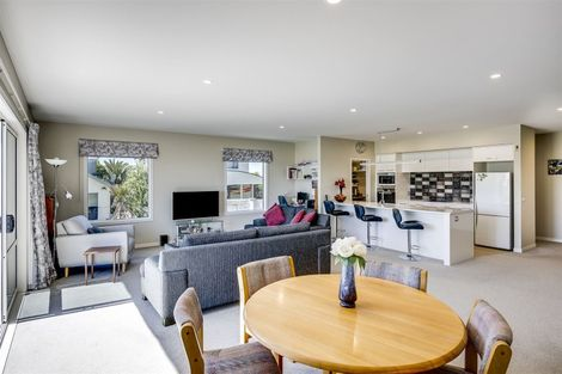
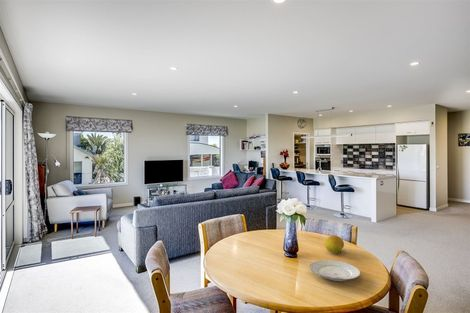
+ plate (334, 271)
+ fruit (334, 244)
